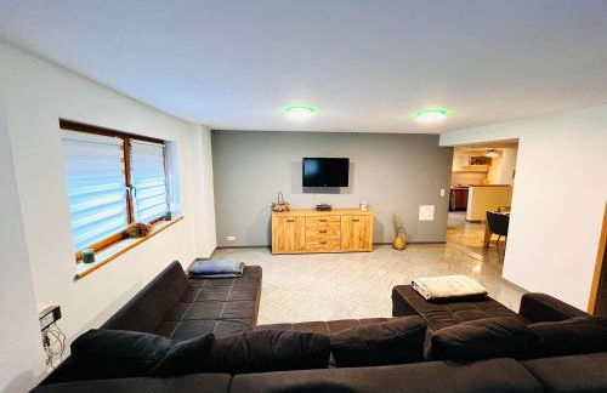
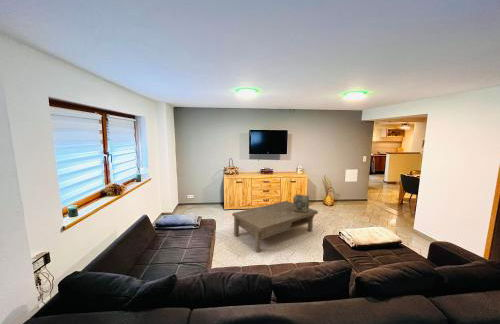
+ decorative cube (301, 202)
+ coffee table (275, 222)
